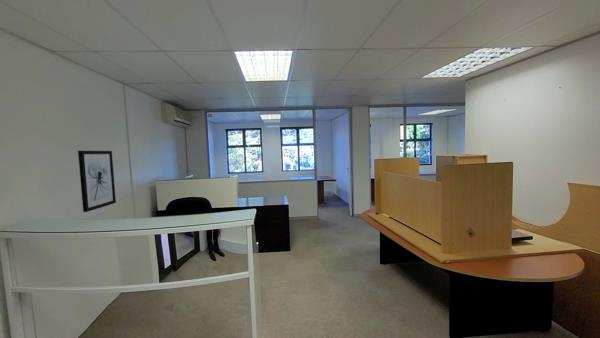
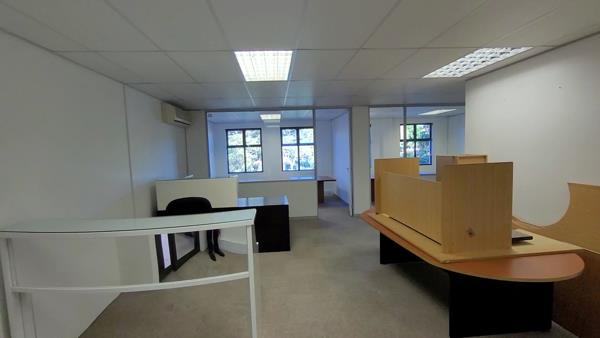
- wall art (98, 179)
